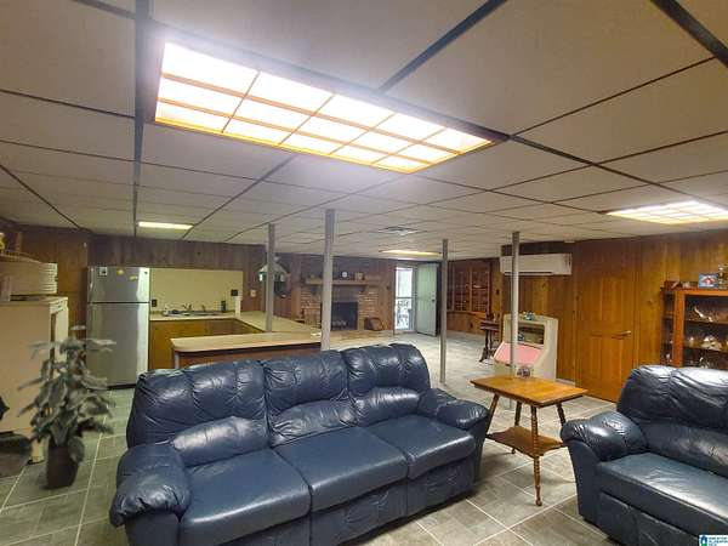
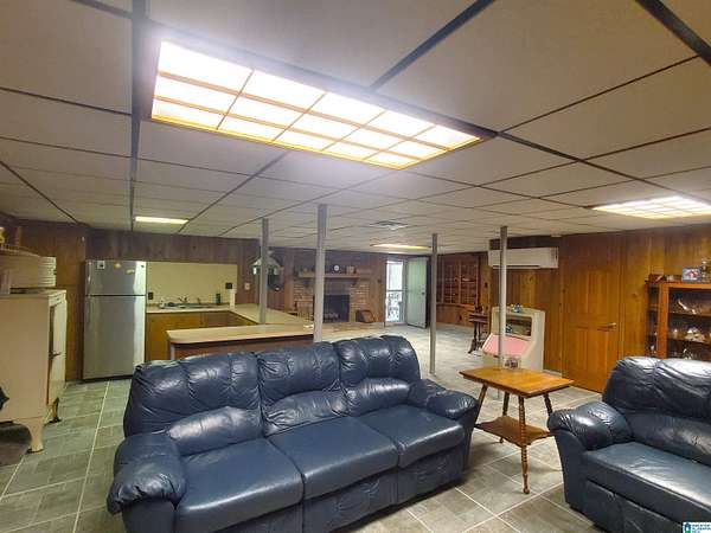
- indoor plant (70, 405)
